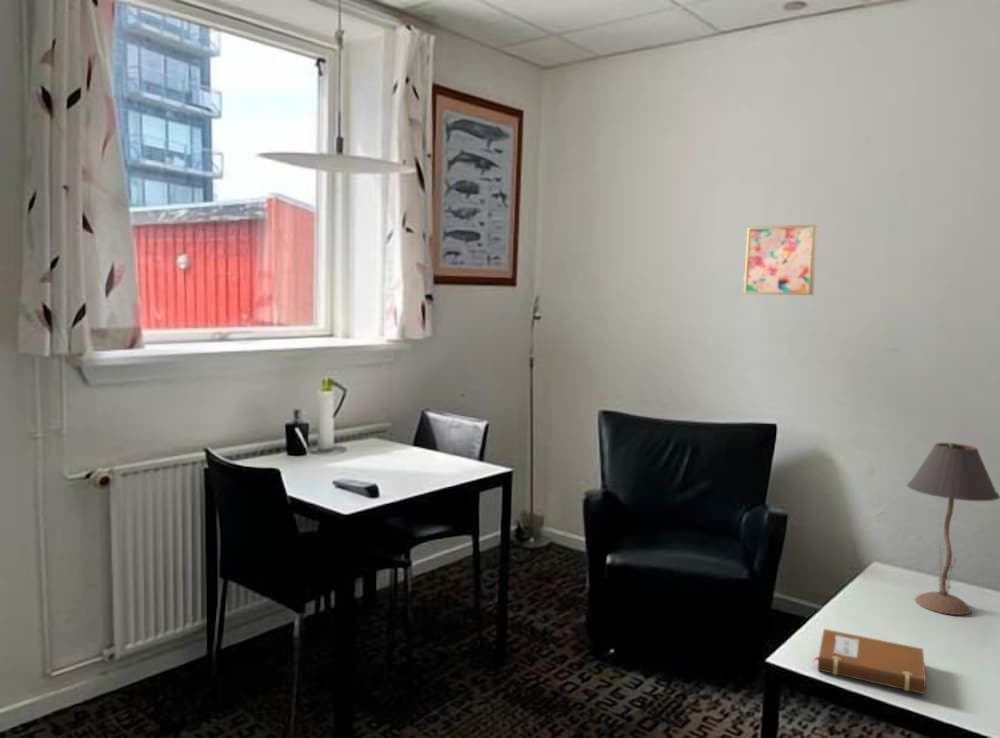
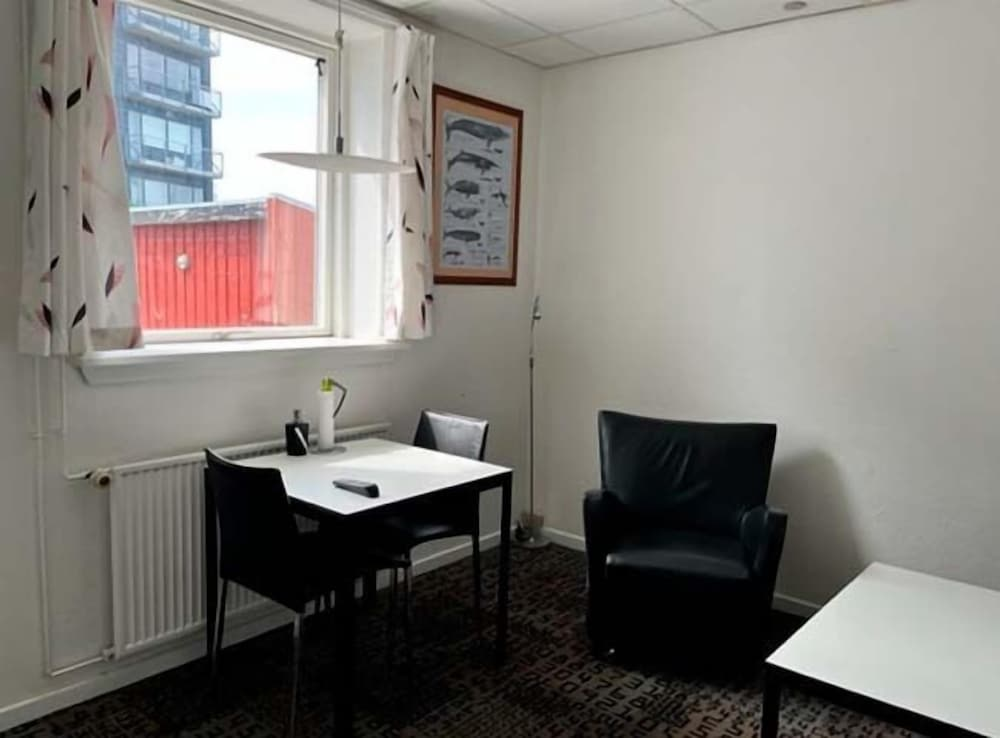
- wall art (779, 260)
- table lamp (948, 526)
- notebook (868, 659)
